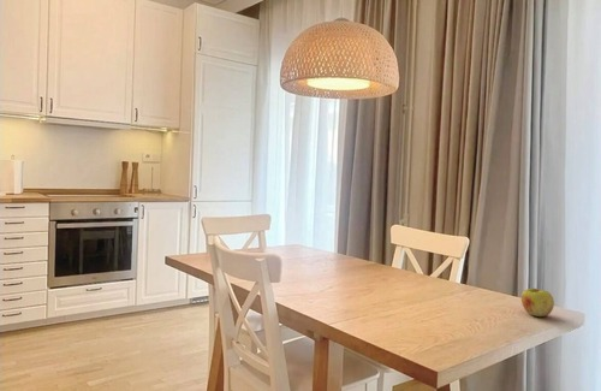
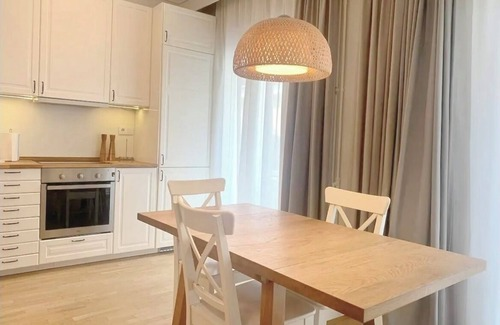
- apple (537, 302)
